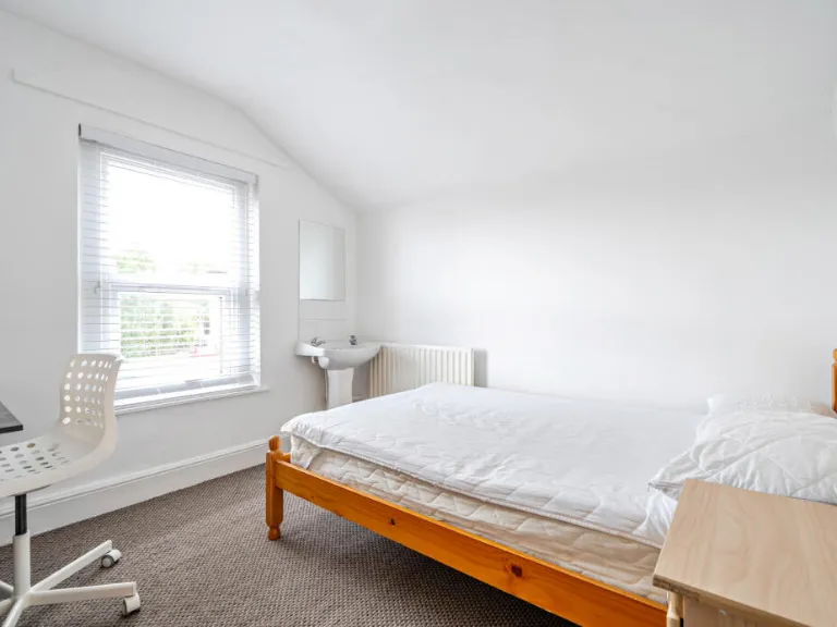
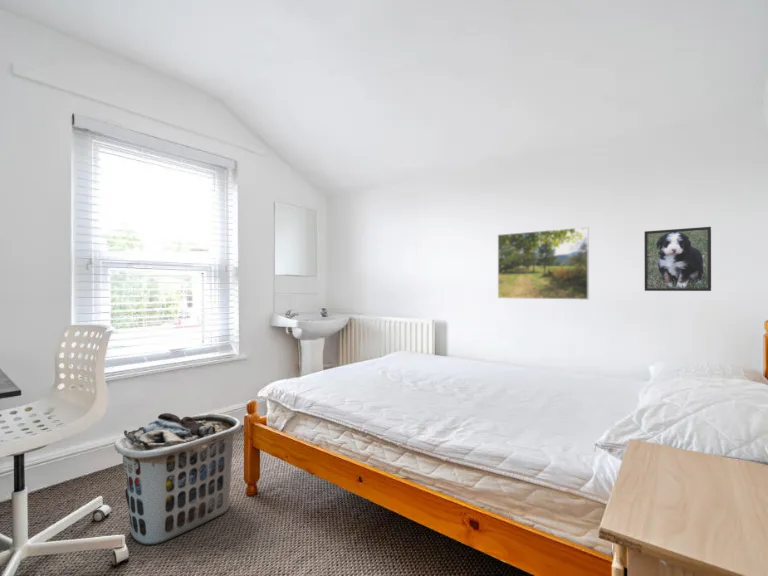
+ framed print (540, 265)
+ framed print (676, 260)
+ clothes hamper (182, 465)
